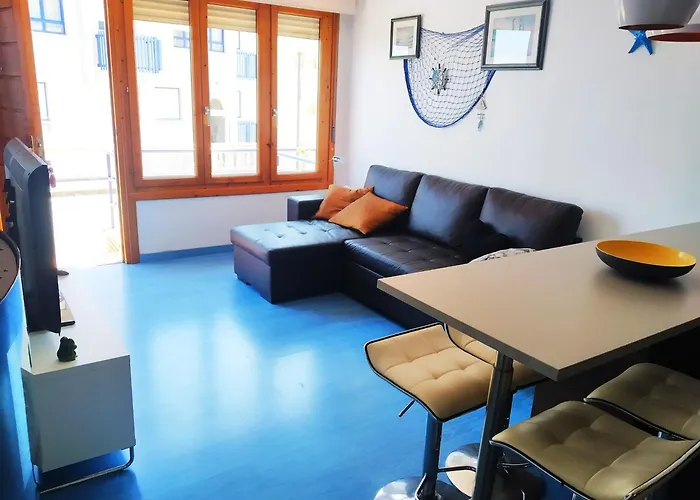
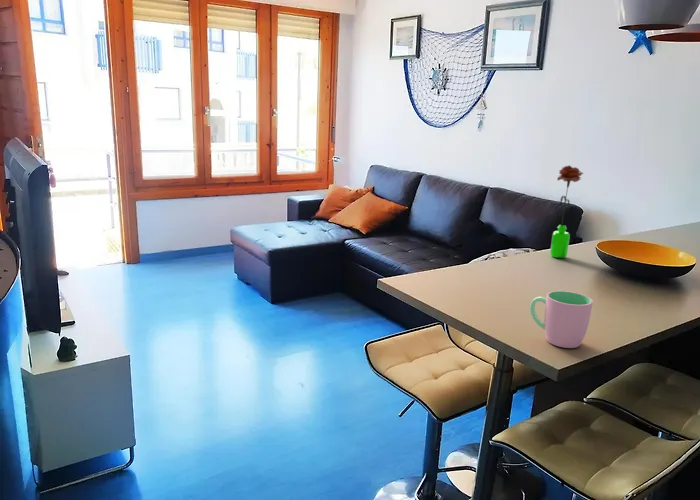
+ flower (563, 212)
+ cup (558, 318)
